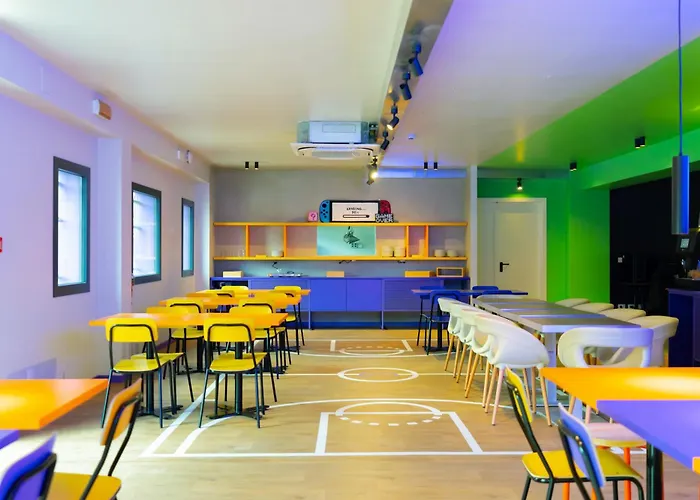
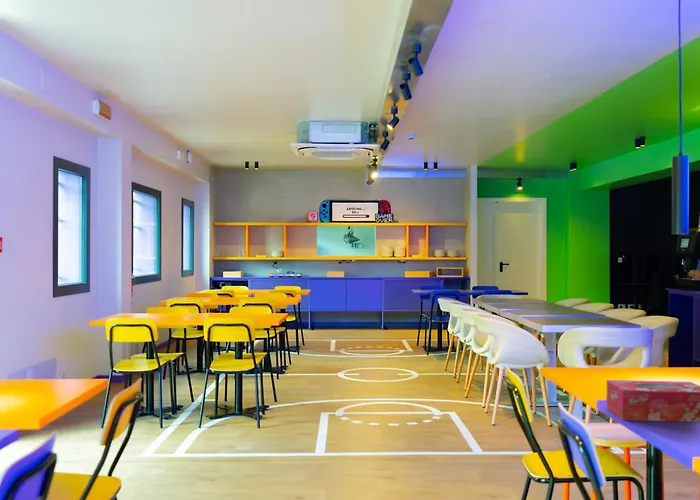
+ tissue box (657, 400)
